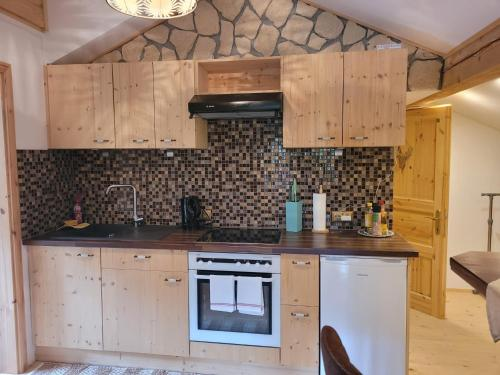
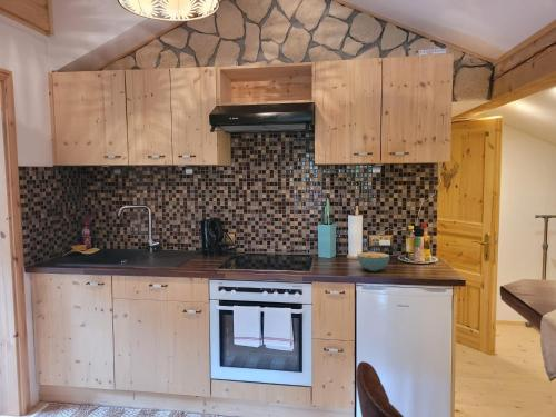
+ cereal bowl (373, 262)
